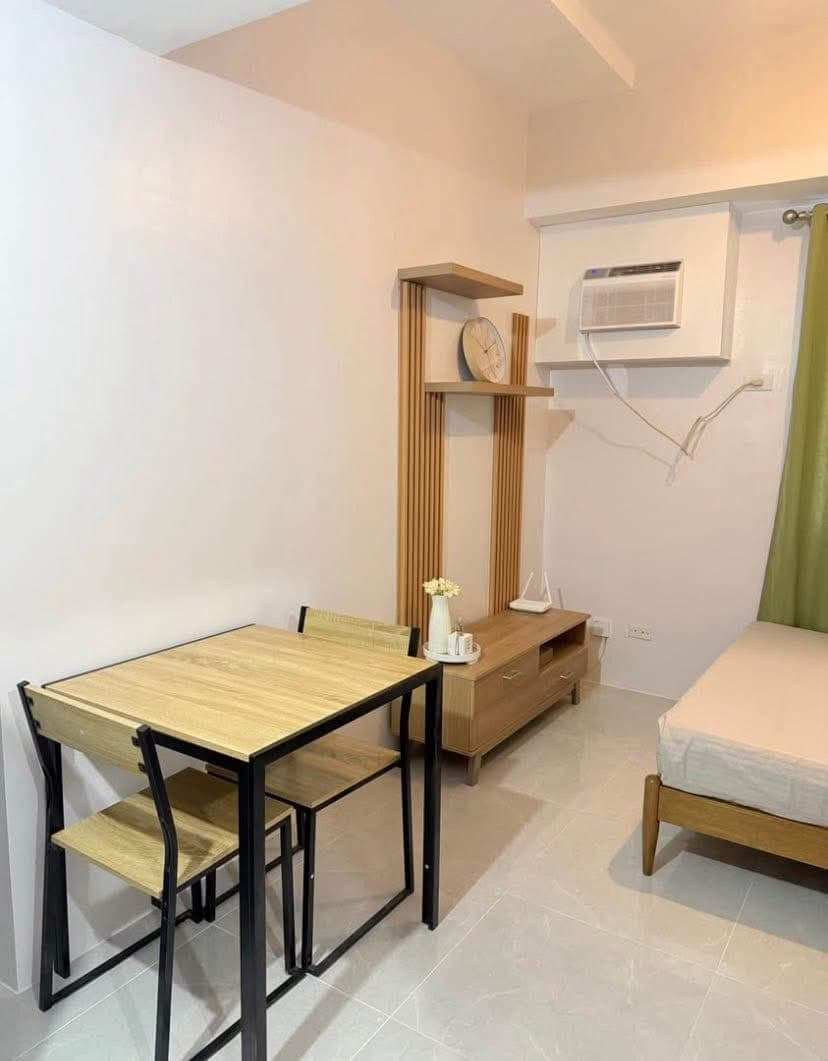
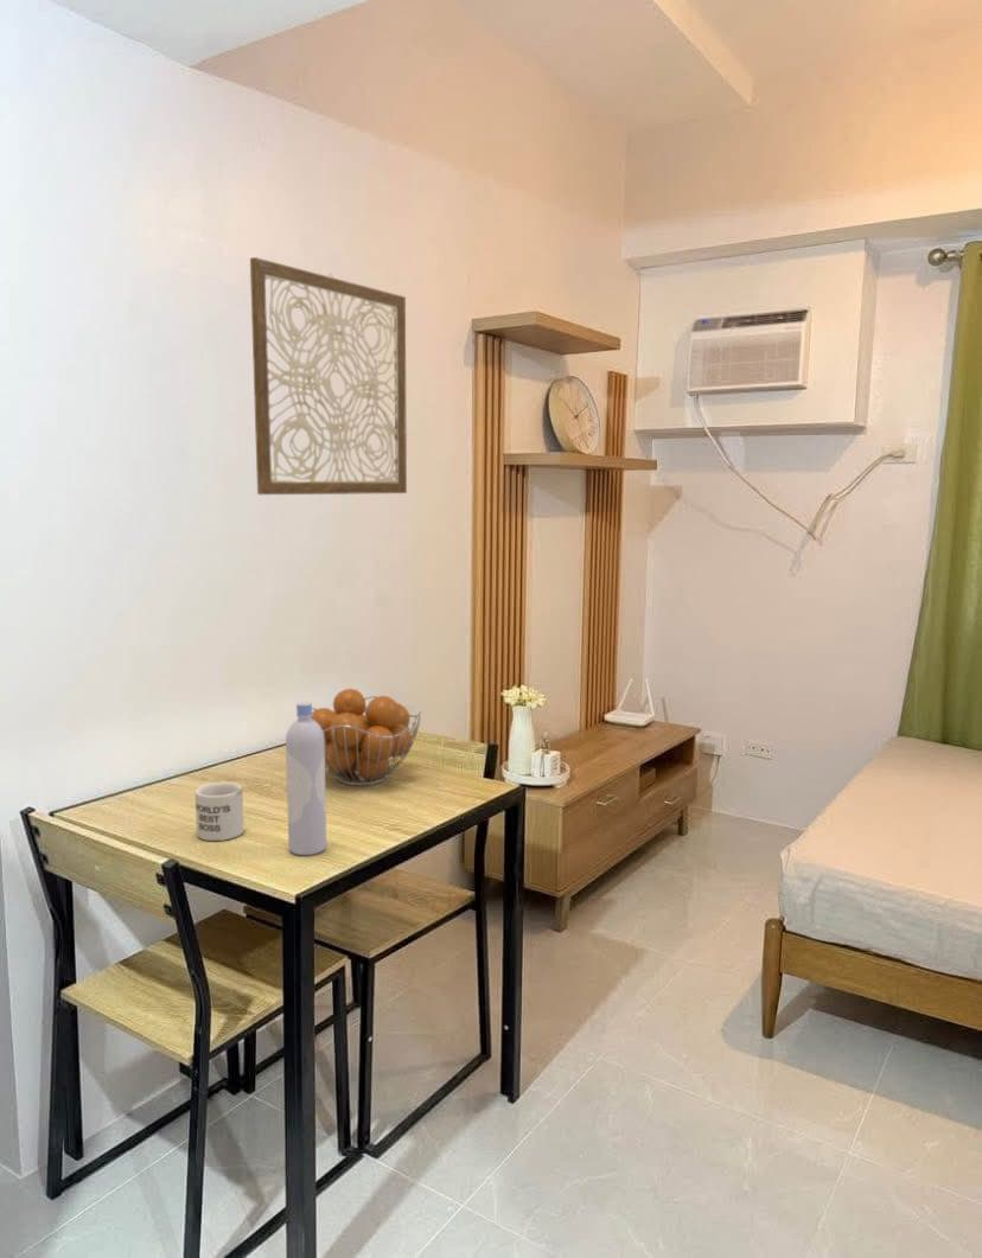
+ wall art (331, 387)
+ mug (223, 807)
+ bottle (306, 777)
+ fruit basket (362, 735)
